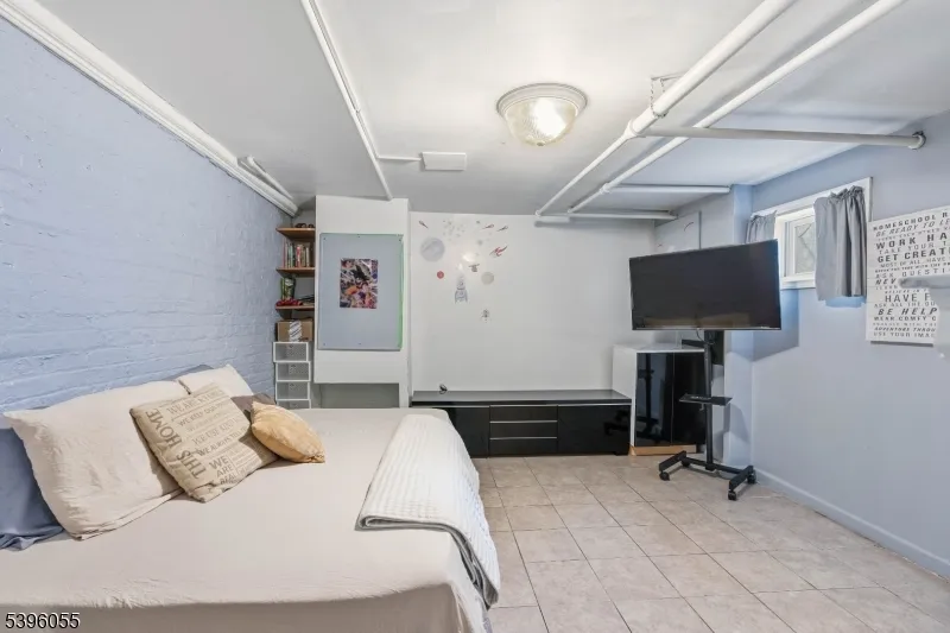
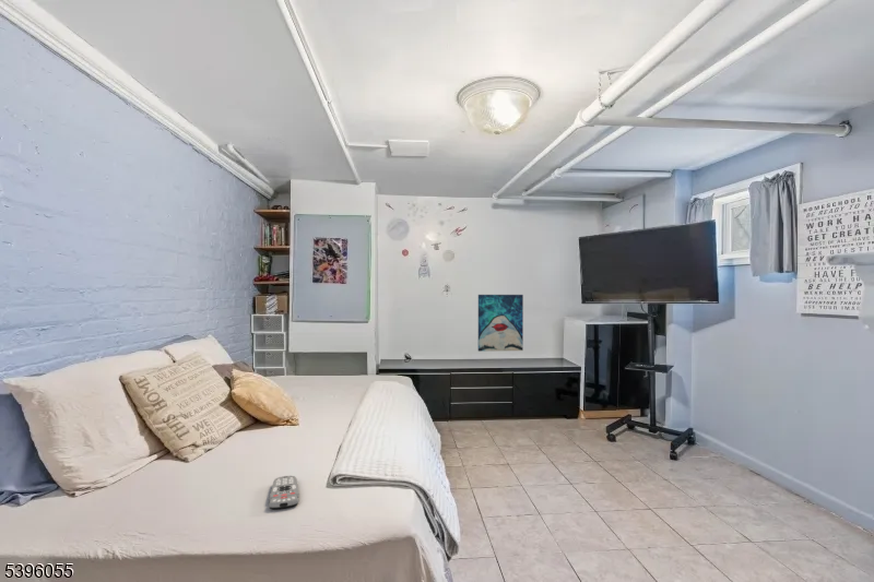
+ remote control (284, 490)
+ wall art (500, 322)
